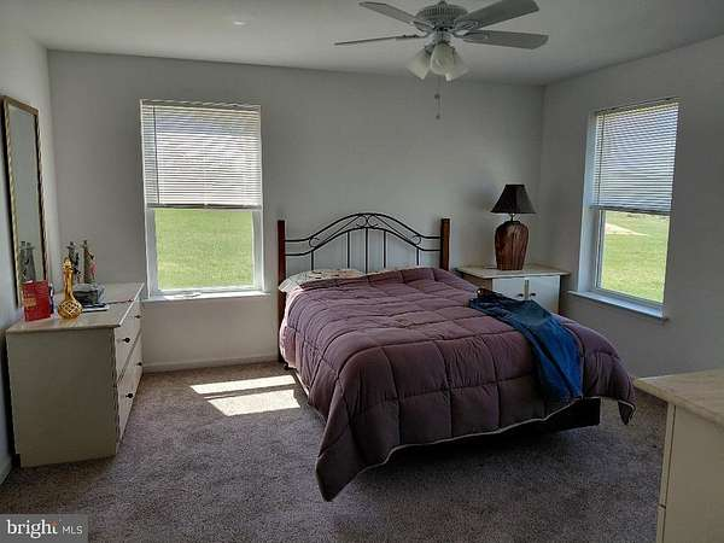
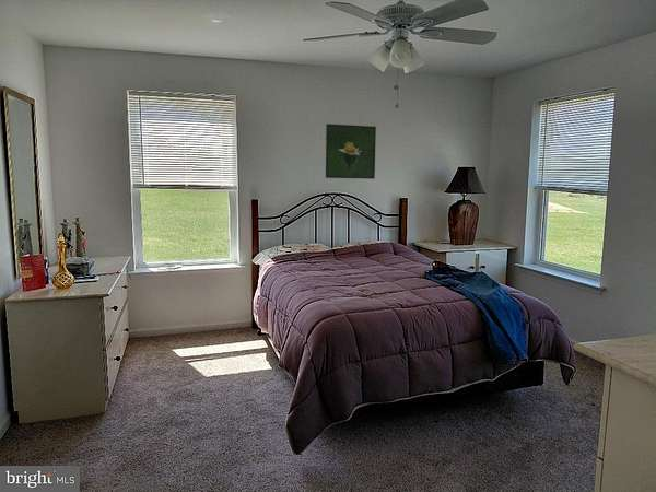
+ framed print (350, 152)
